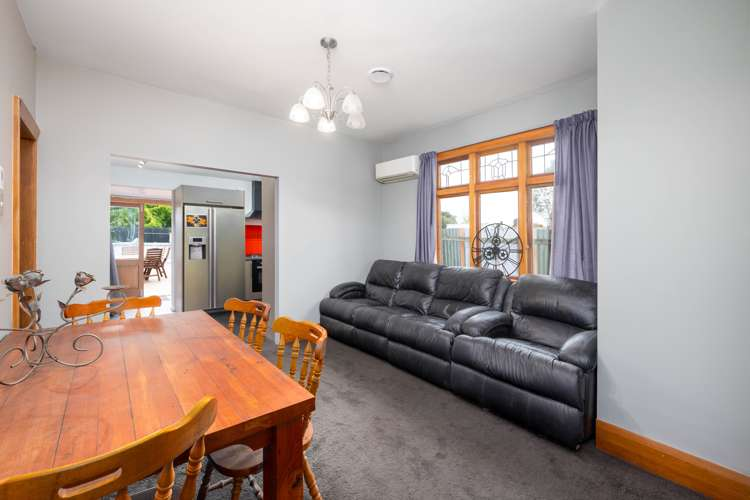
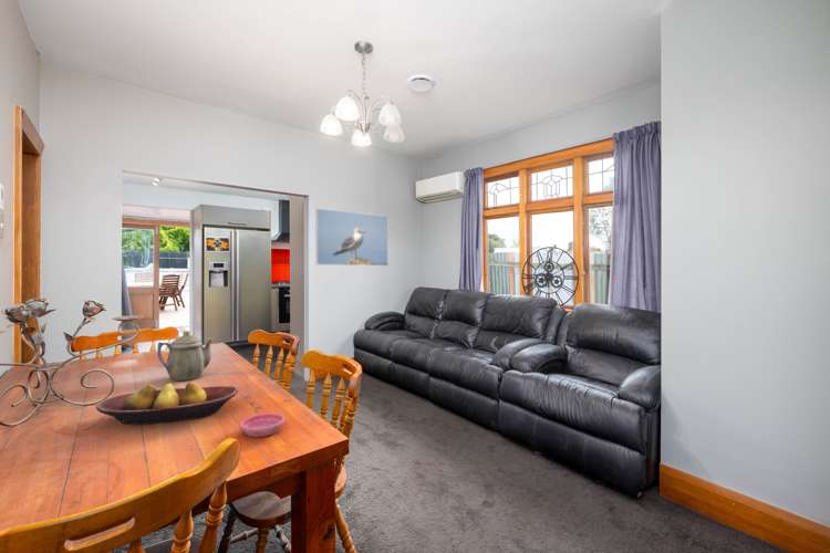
+ teapot (186, 354)
+ fruit bowl (172, 398)
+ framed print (354, 239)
+ saucer (262, 425)
